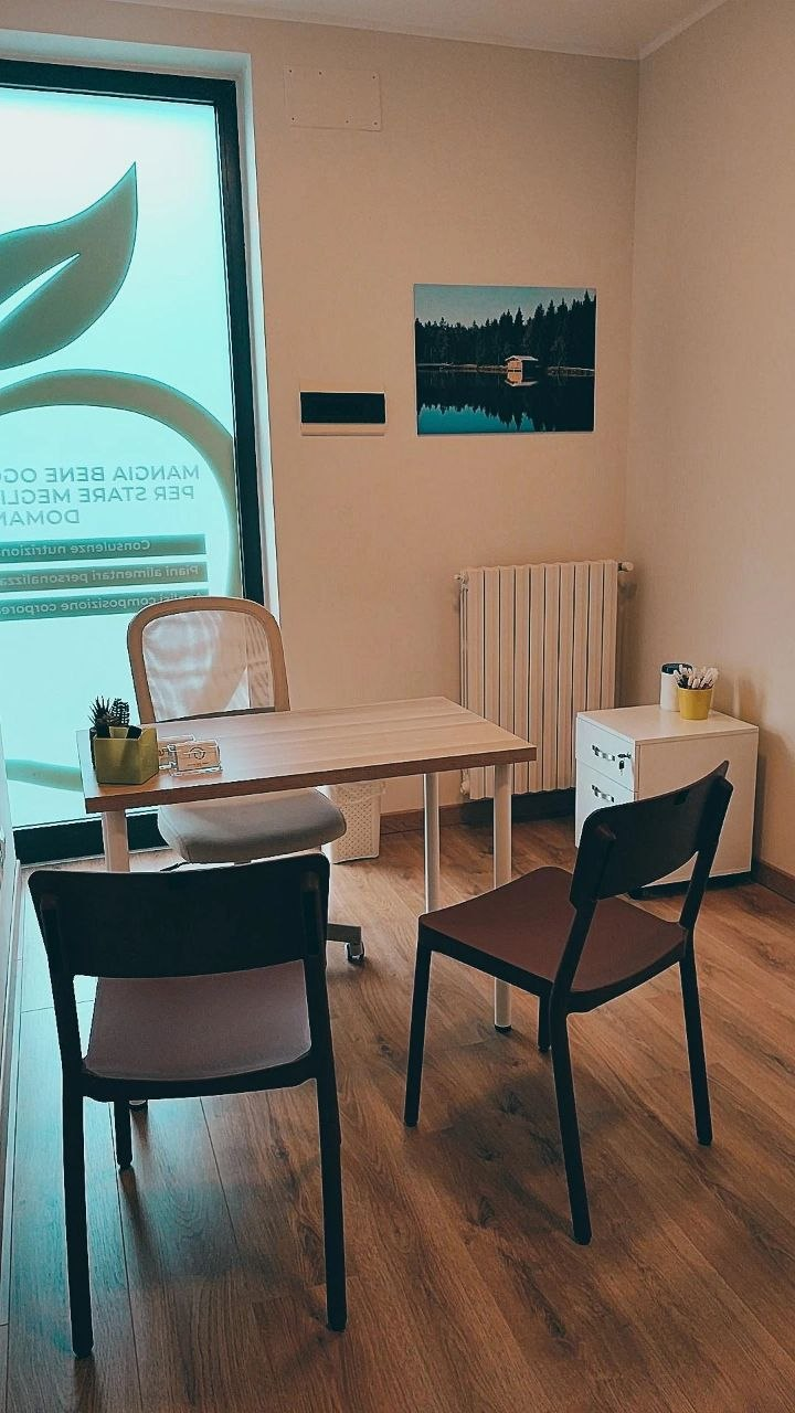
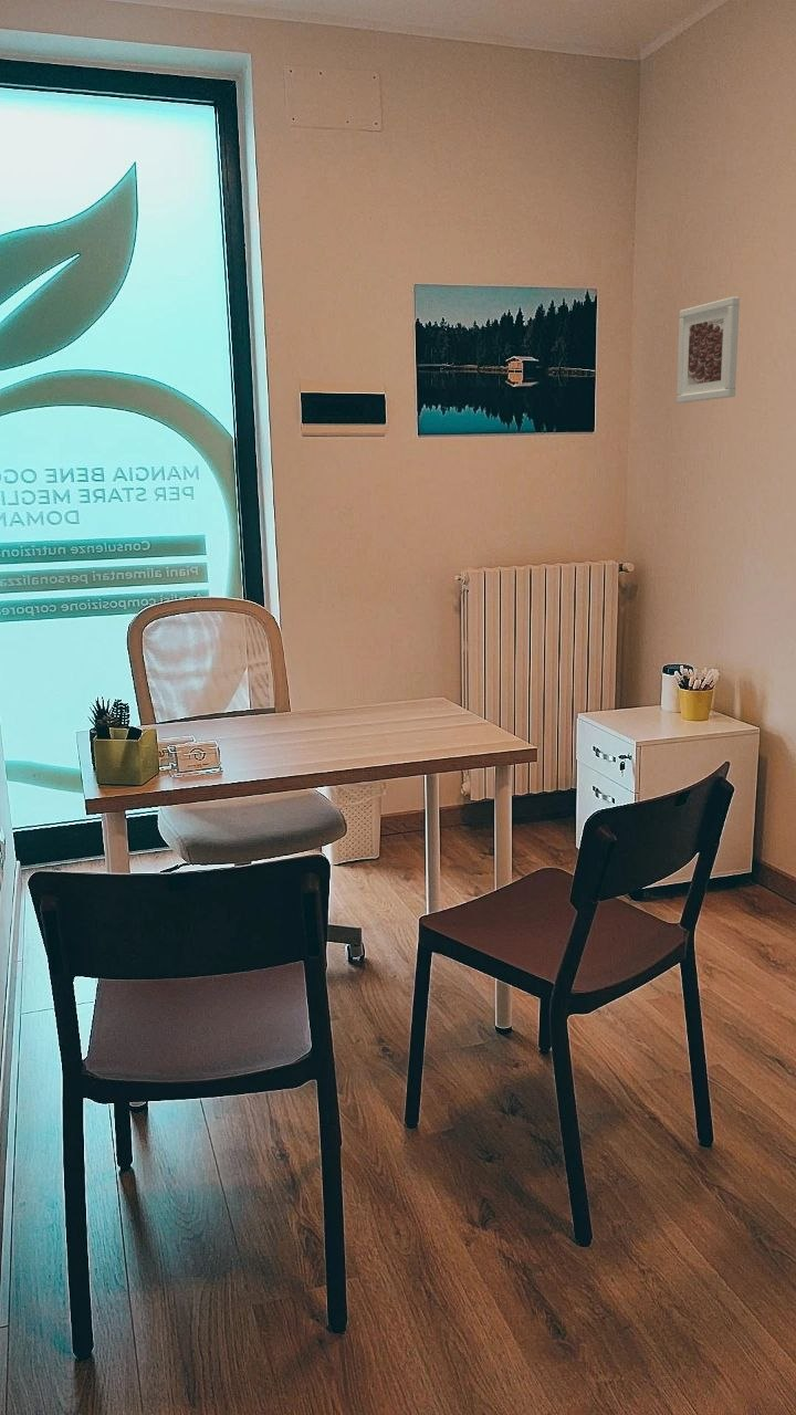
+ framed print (706, 352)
